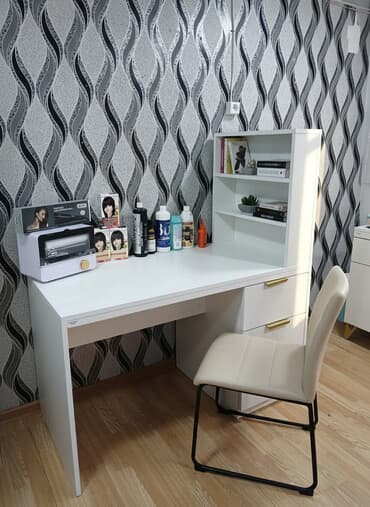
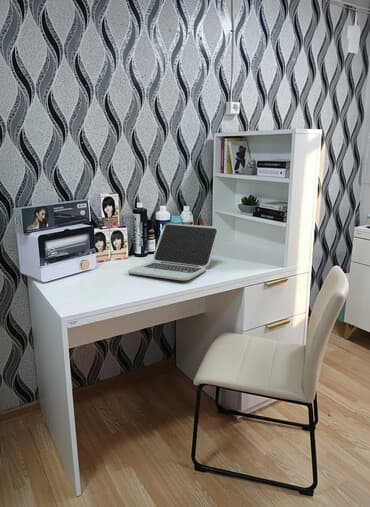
+ laptop (174, 249)
